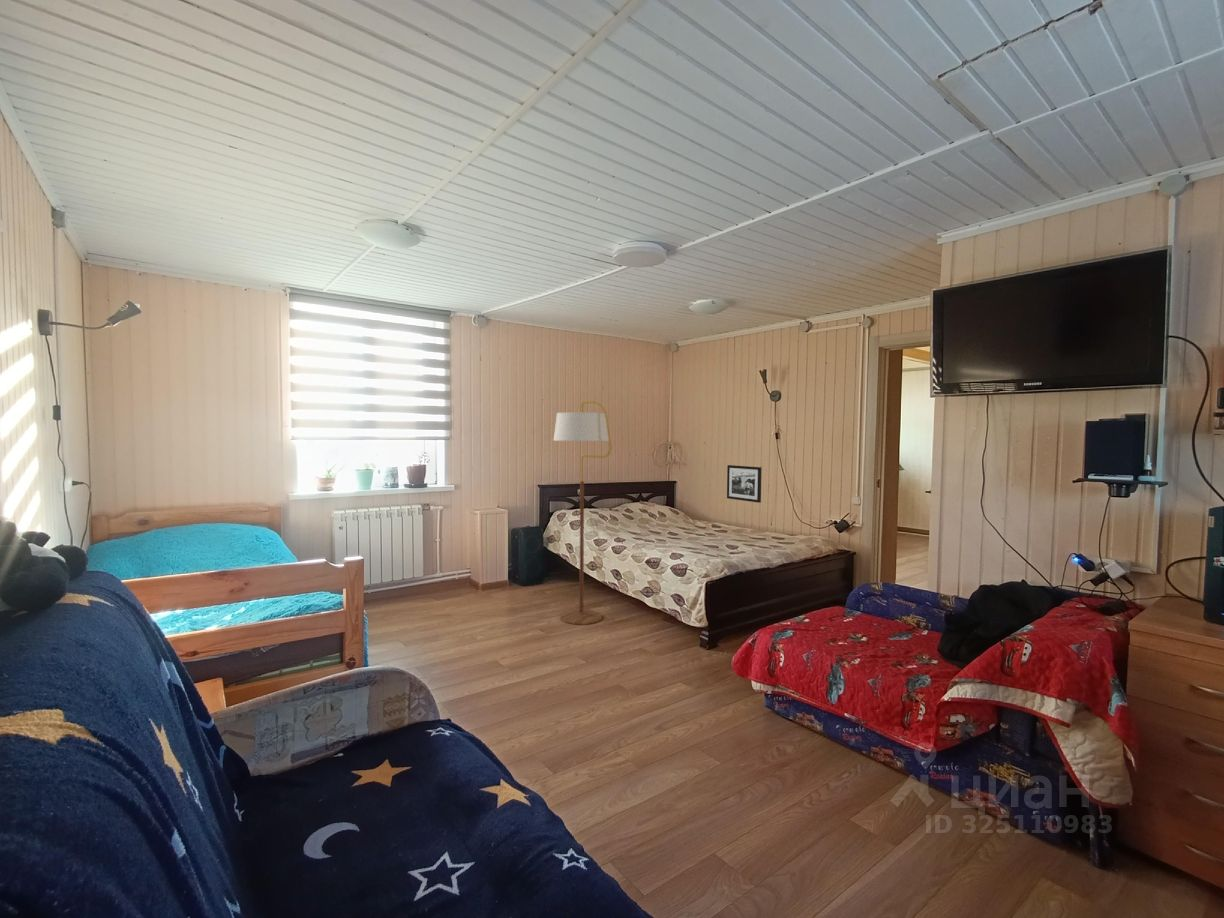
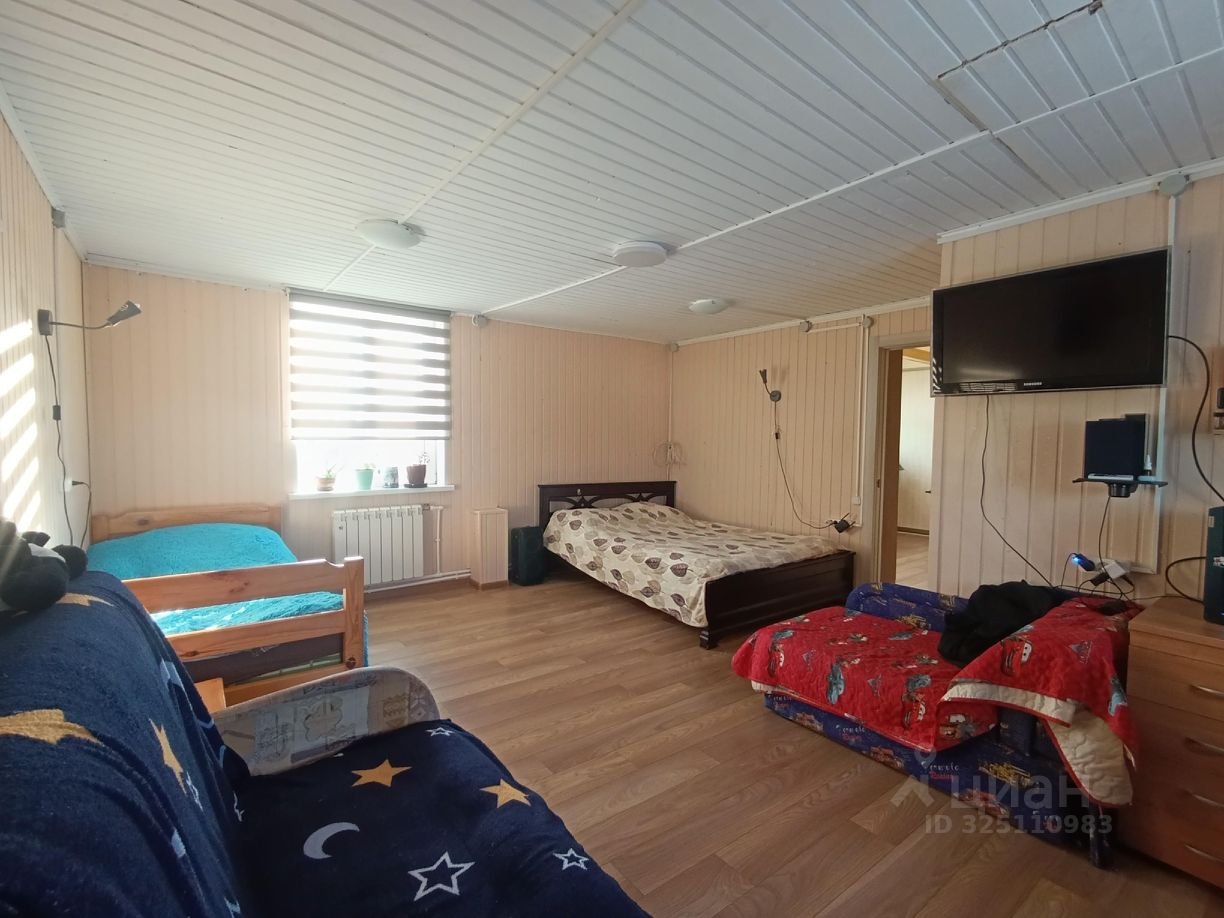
- picture frame (743, 483)
- floor lamp (583, 510)
